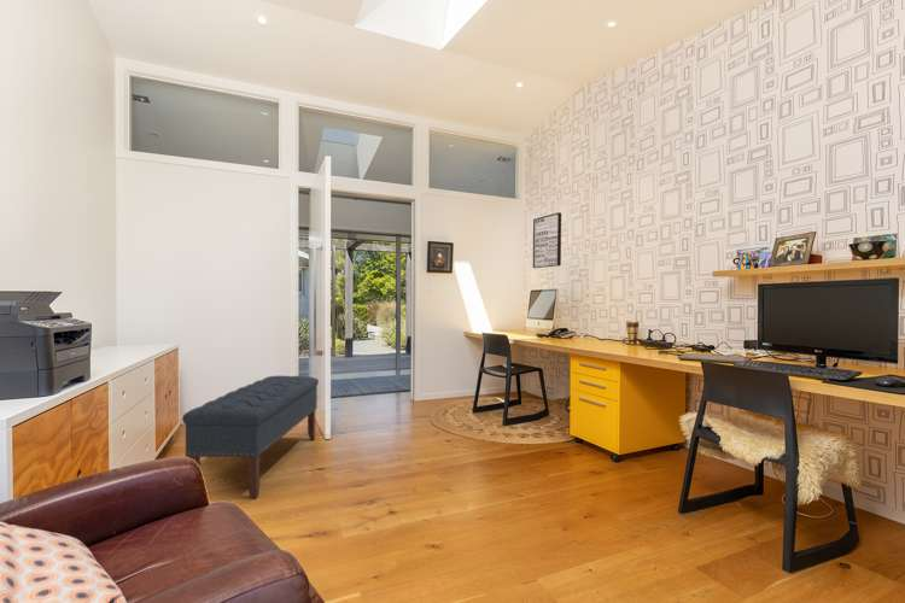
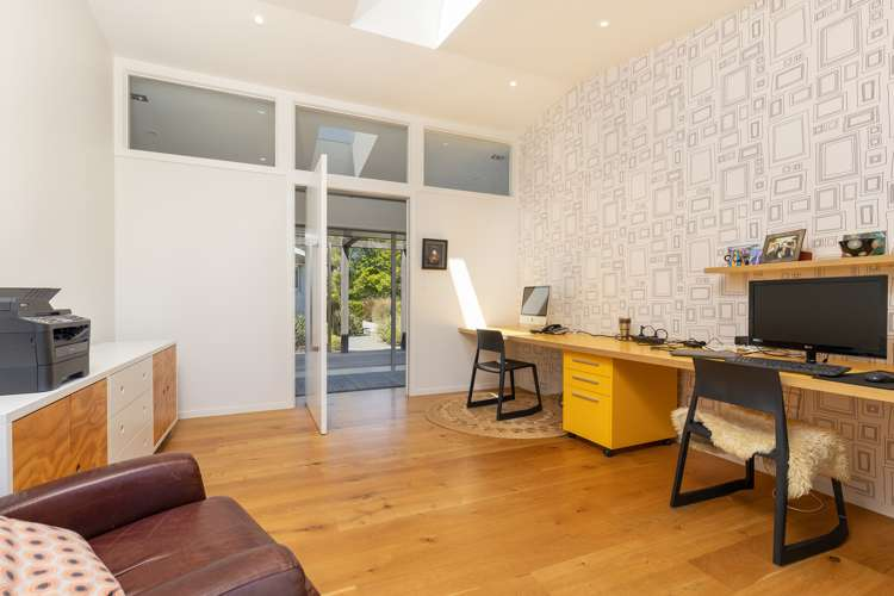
- wall art (545, 241)
- bench (262, 426)
